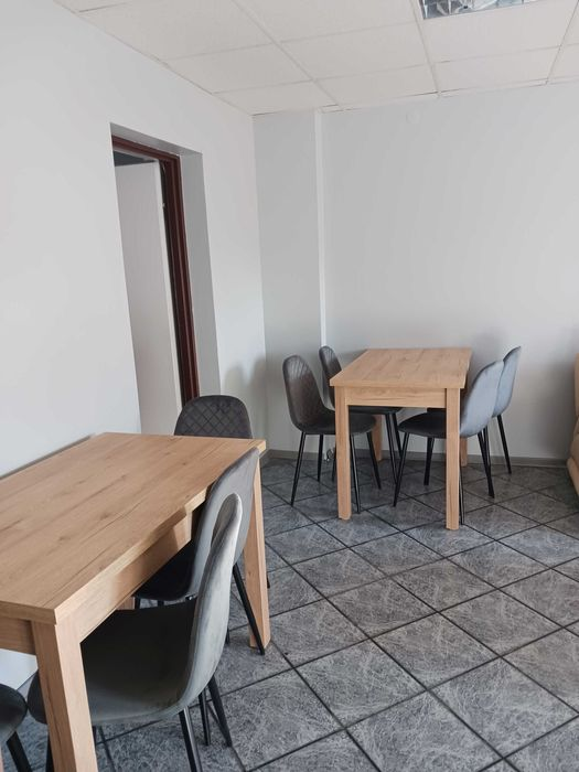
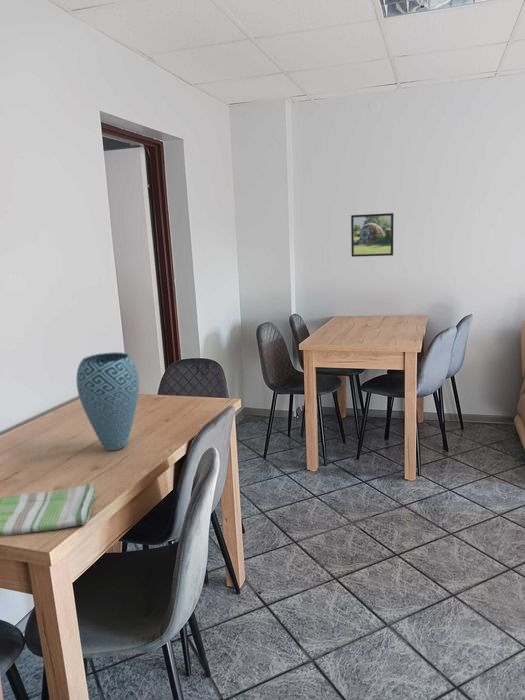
+ vase (110, 402)
+ dish towel (42, 508)
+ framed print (372, 235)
